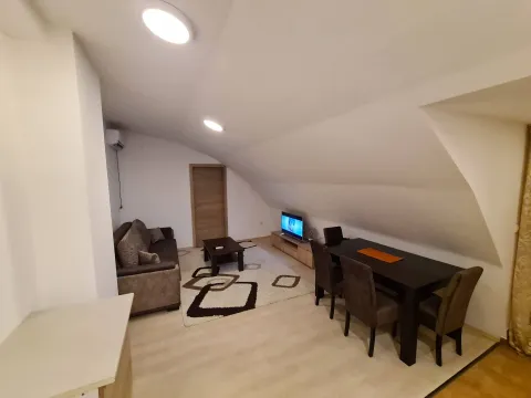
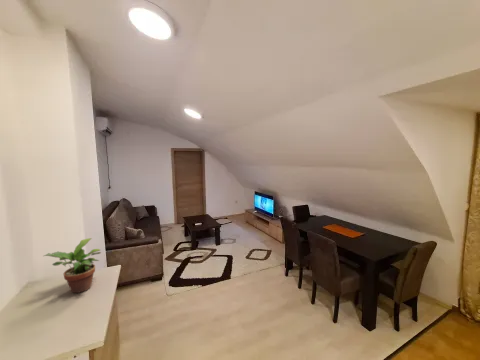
+ potted plant (75, 268)
